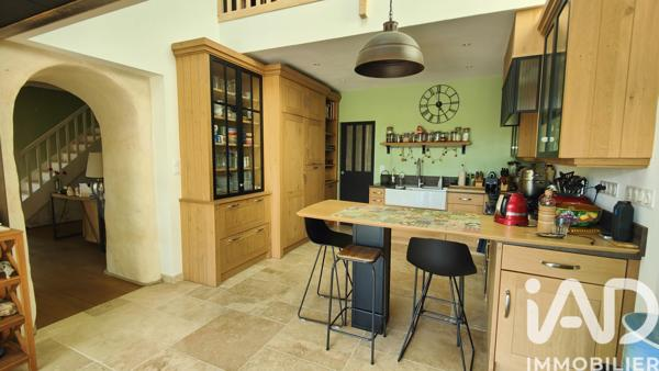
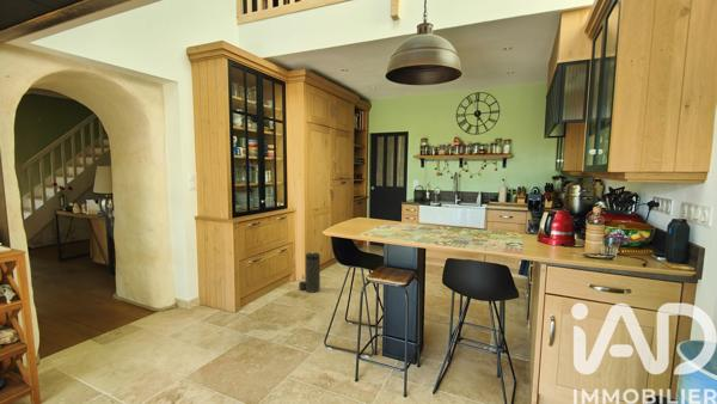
+ canister (310, 270)
